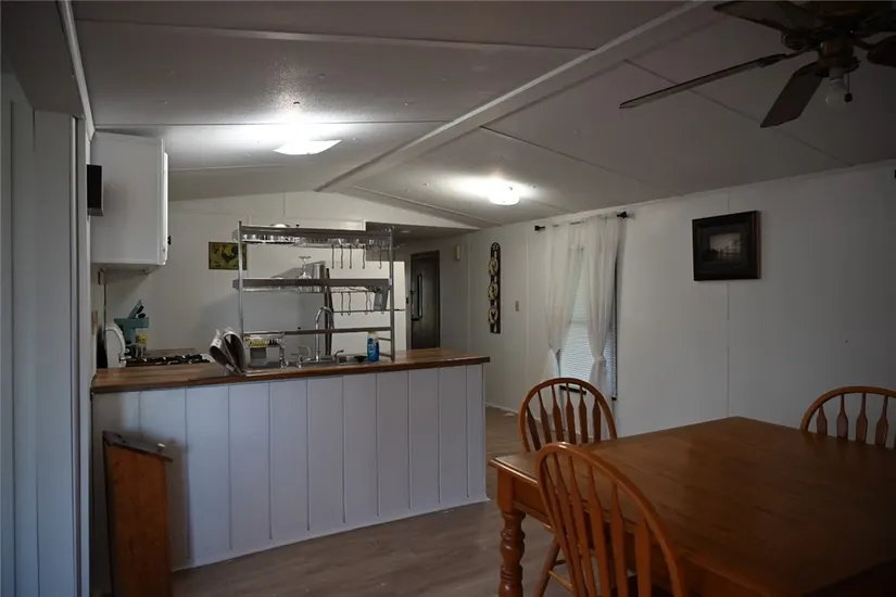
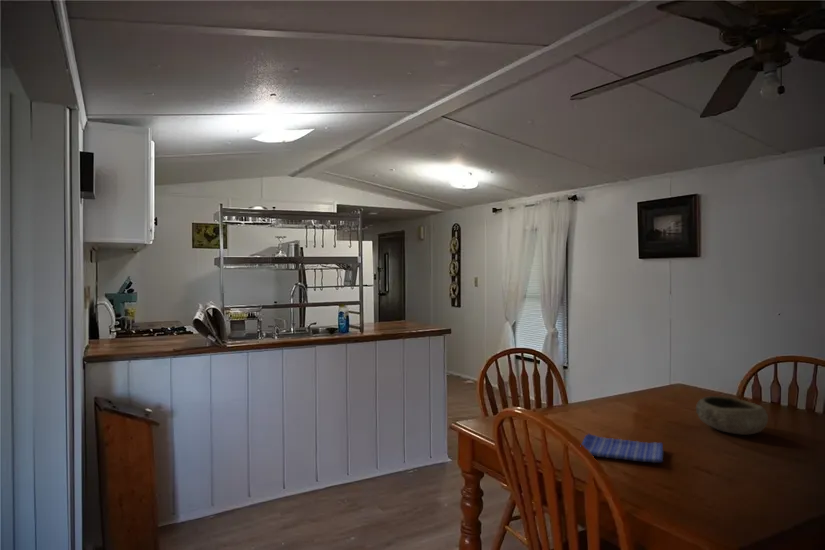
+ dish towel (621, 447)
+ bowl (732, 415)
